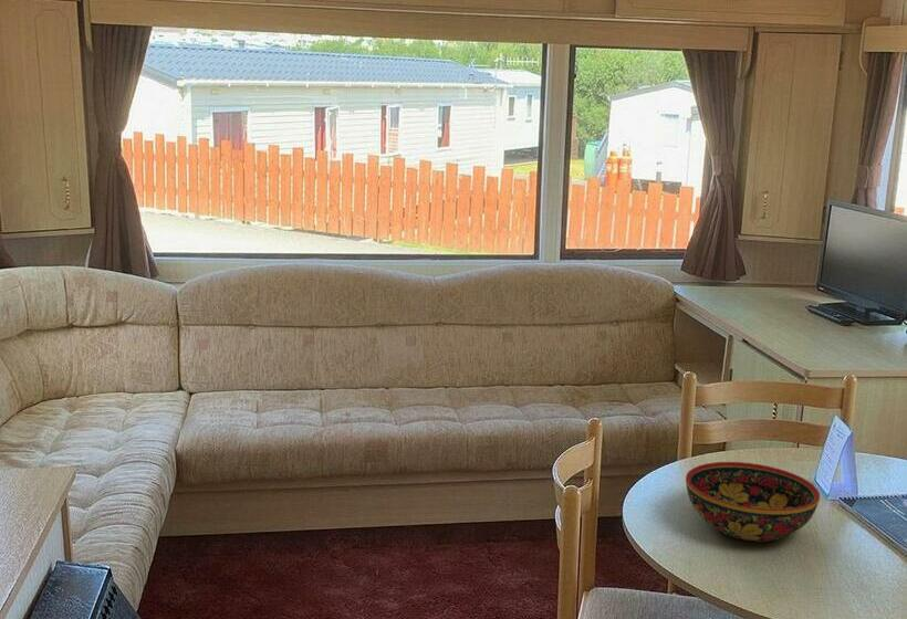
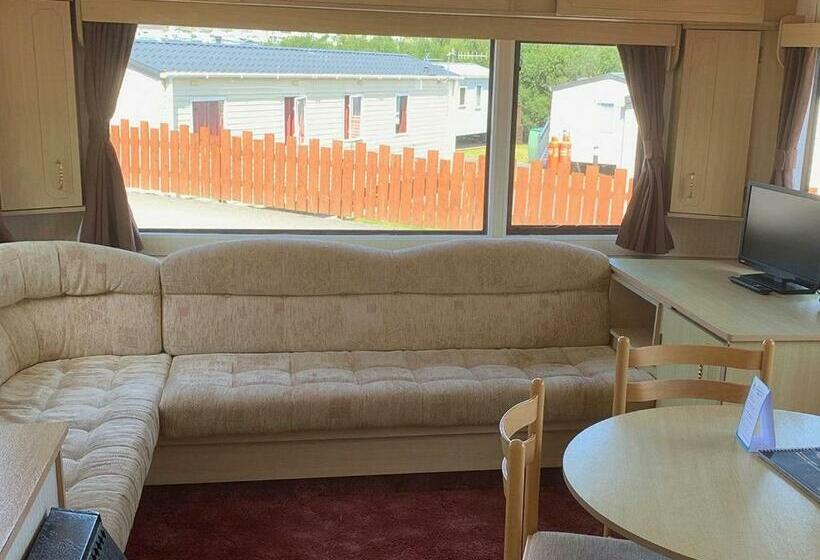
- bowl (749, 506)
